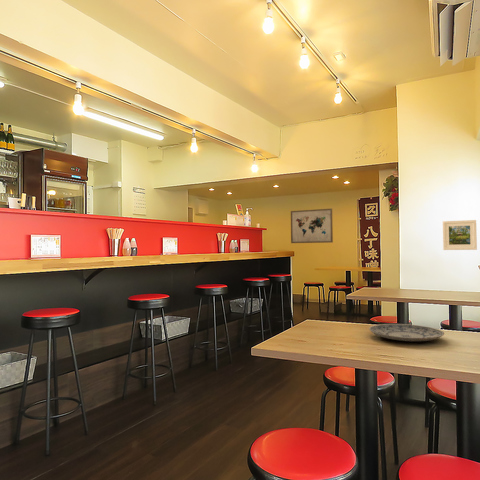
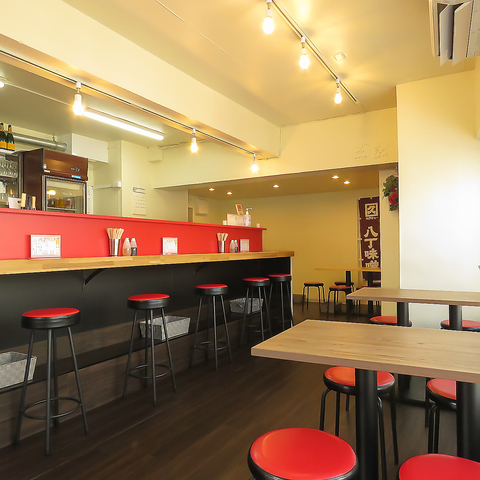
- plate (405, 333)
- wall art (311, 226)
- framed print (459, 235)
